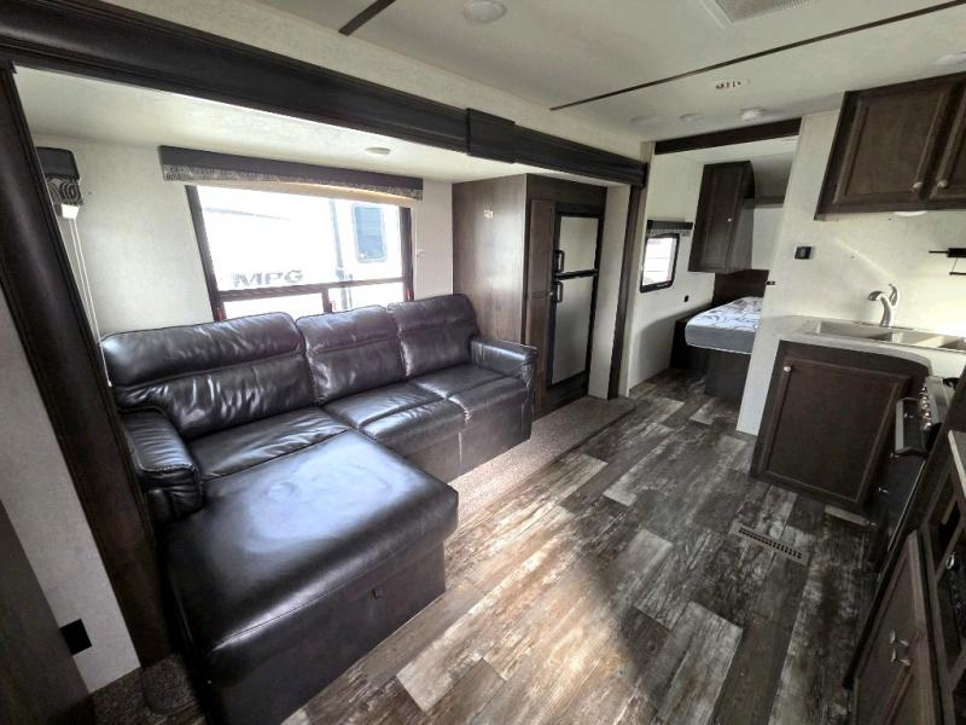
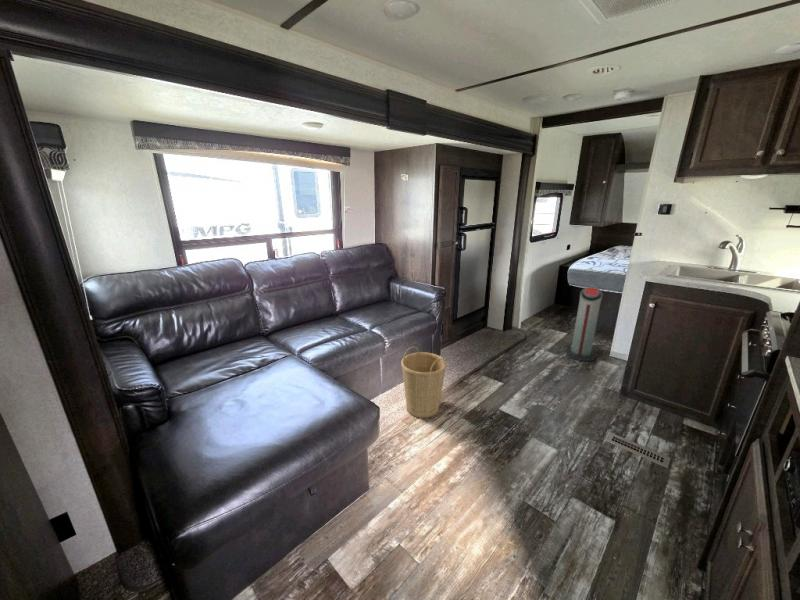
+ basket (423, 381)
+ air purifier (586, 322)
